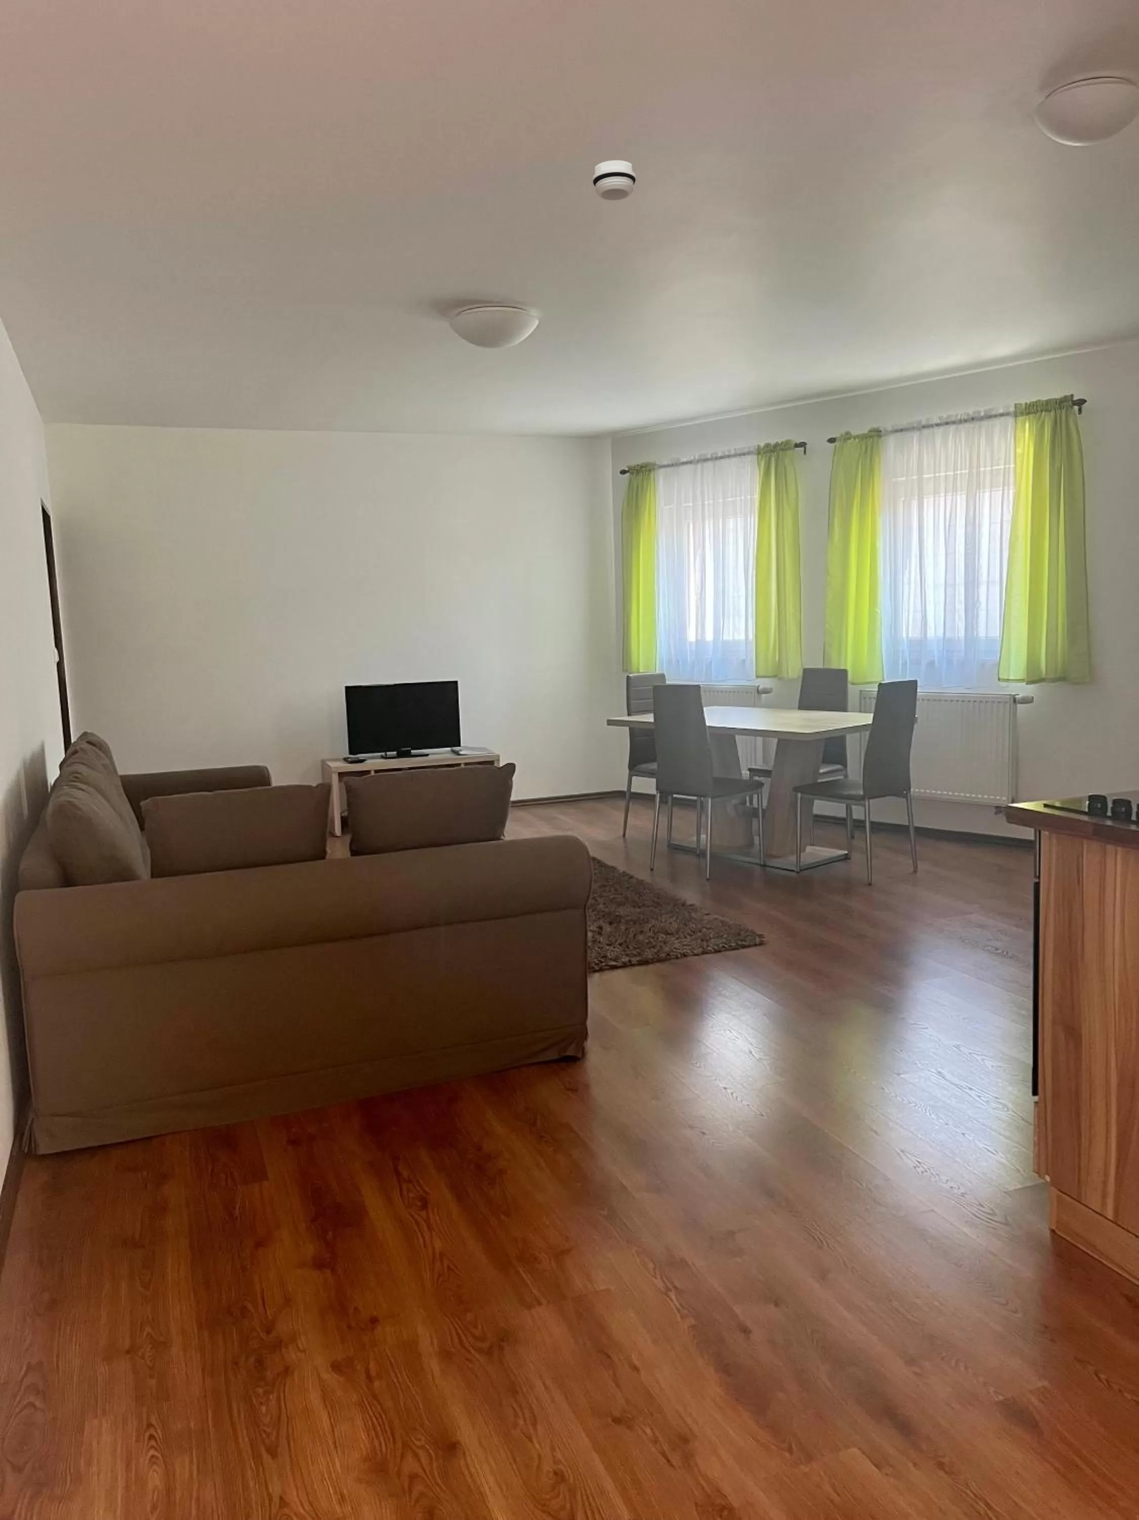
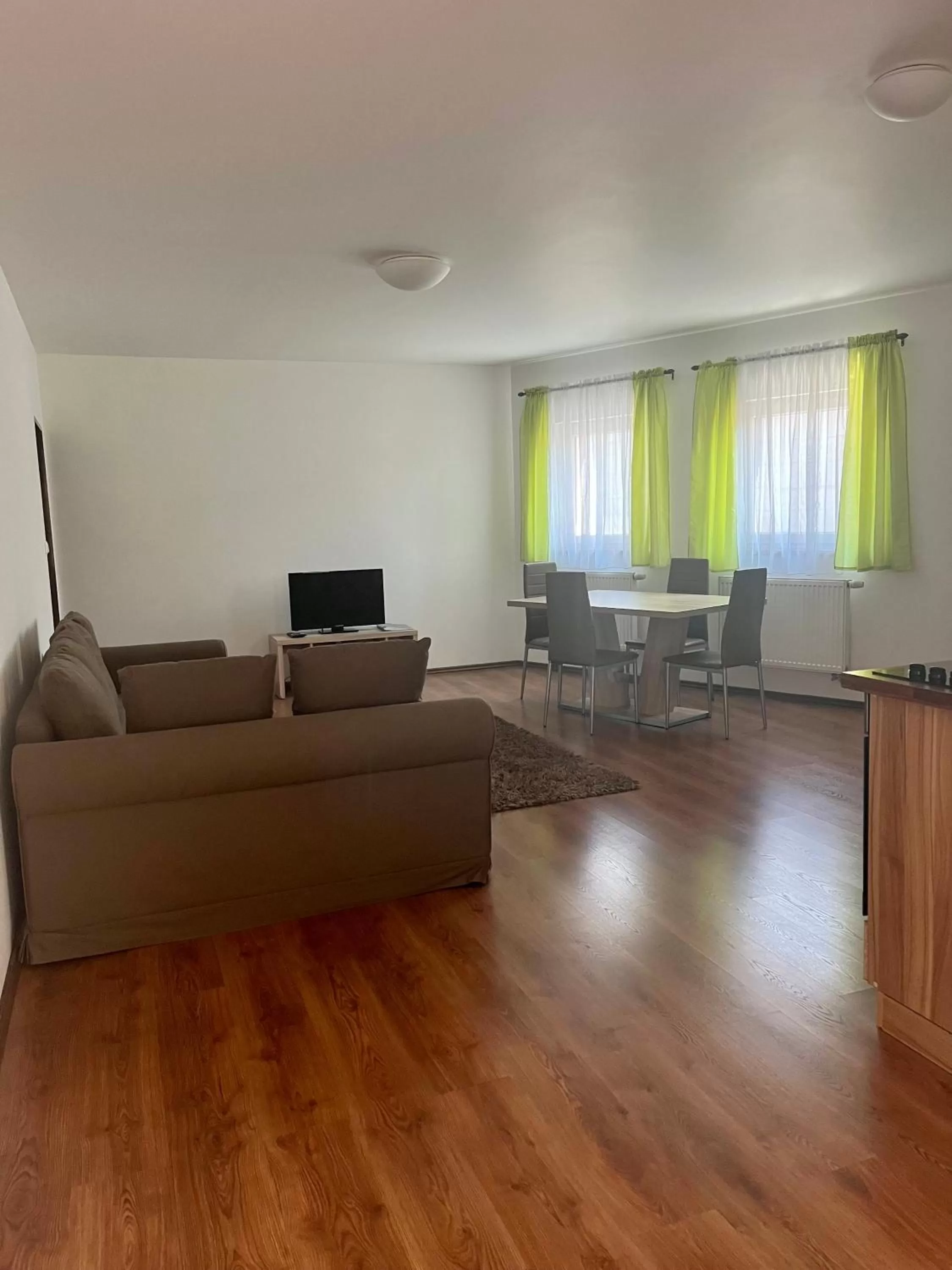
- smoke detector (614, 181)
